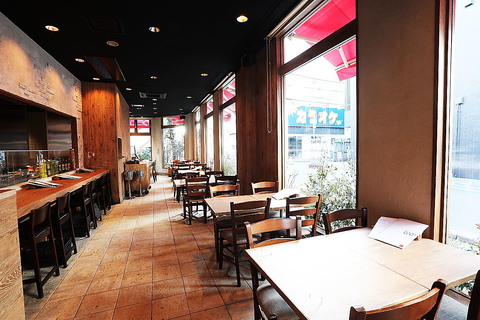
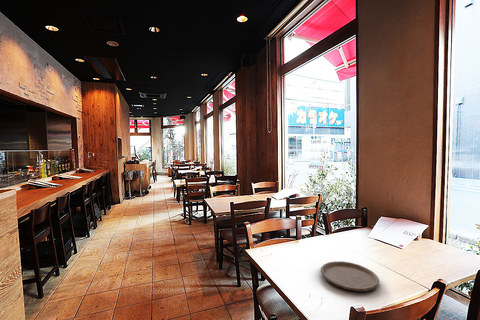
+ plate (348, 275)
